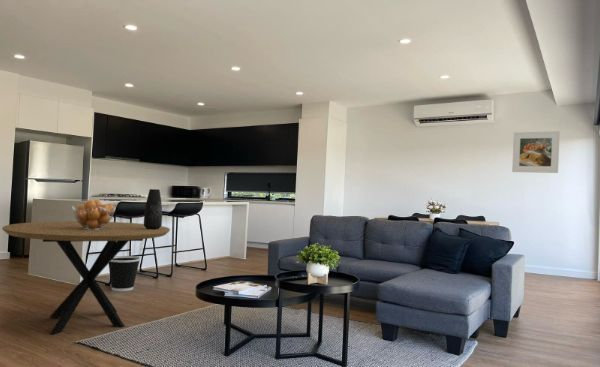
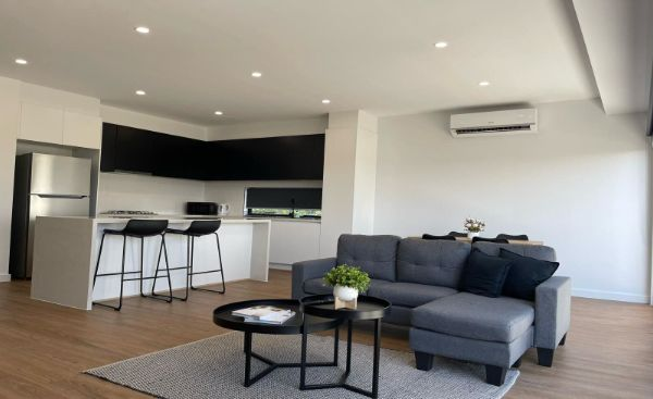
- vase (153, 208)
- fruit basket (93, 214)
- wastebasket (123, 273)
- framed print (535, 152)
- dining table (89, 274)
